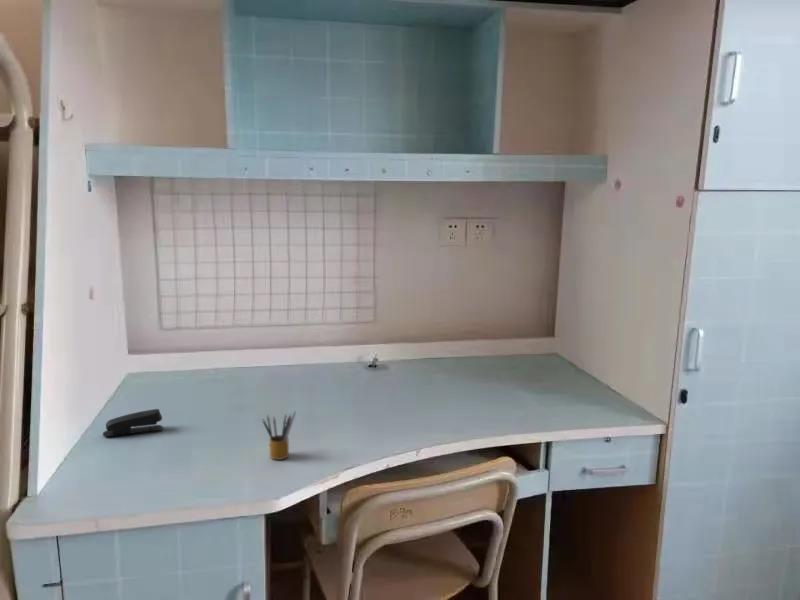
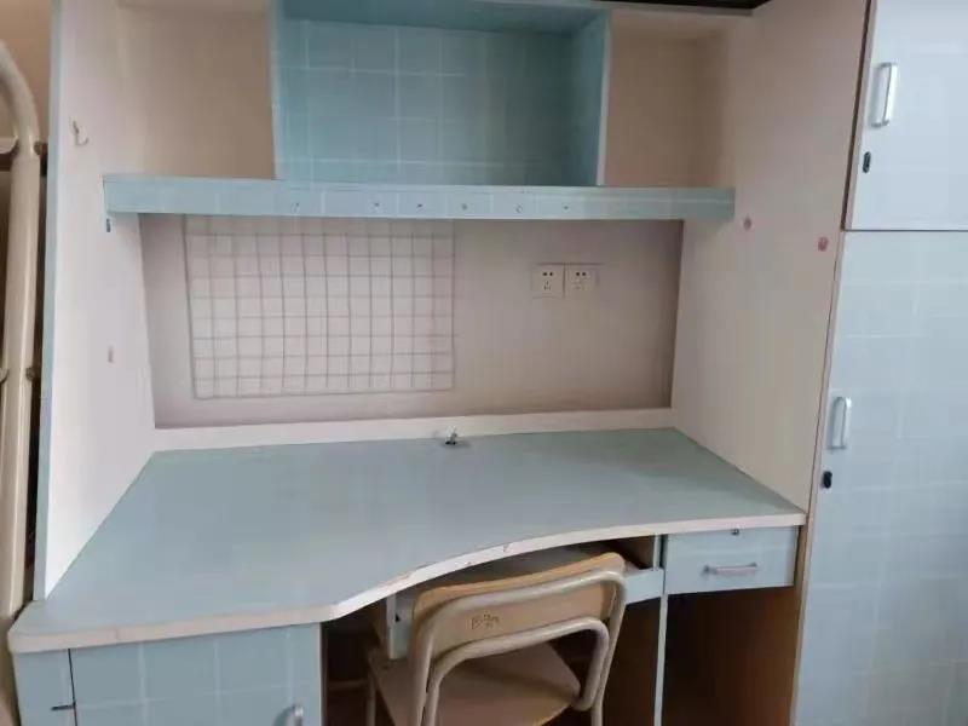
- pencil box (278, 435)
- stapler (132, 421)
